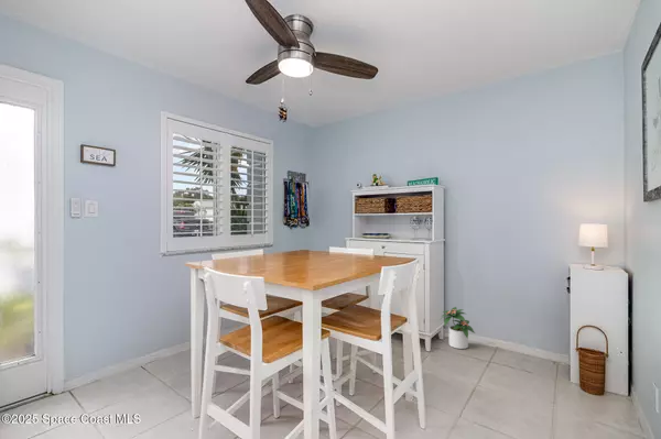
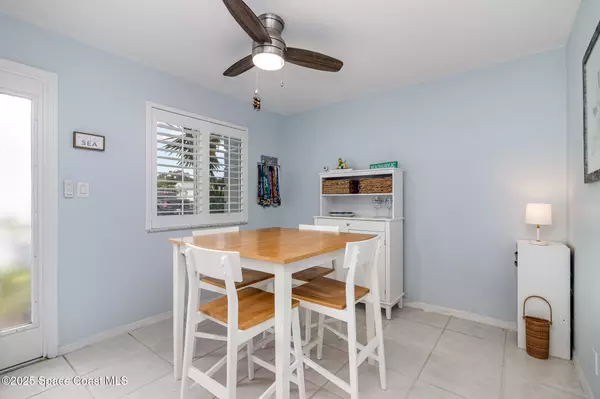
- potted plant (455, 327)
